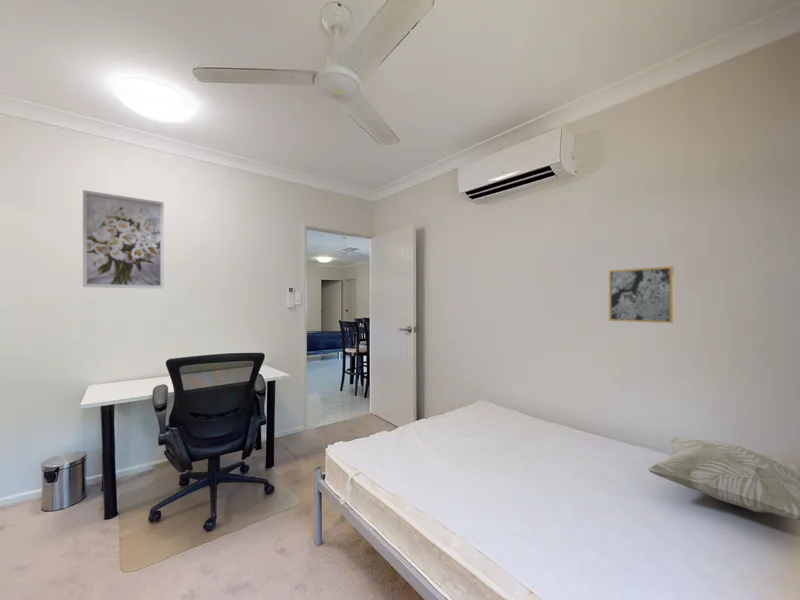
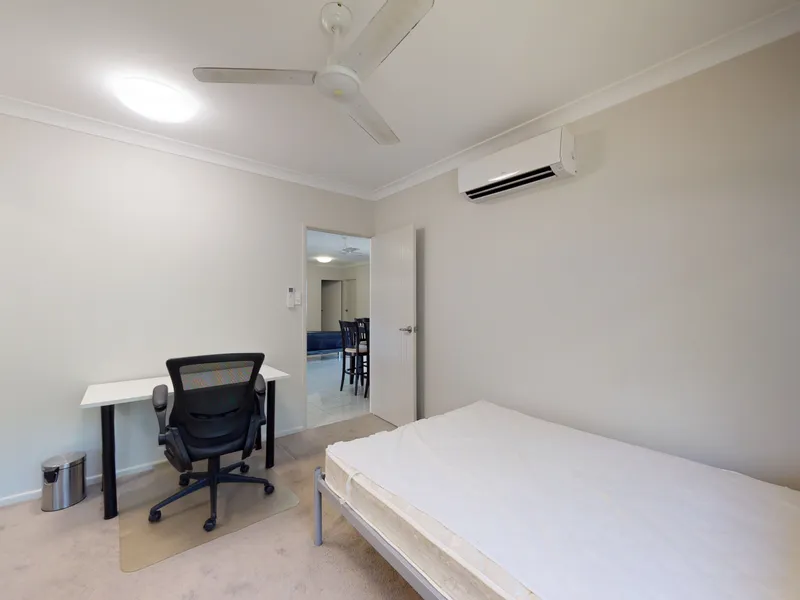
- wall art (125, 242)
- decorative pillow (731, 472)
- wall art (639, 295)
